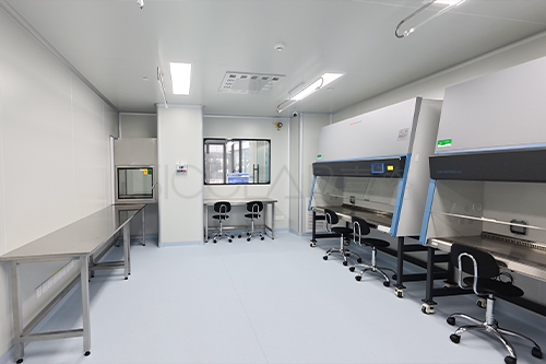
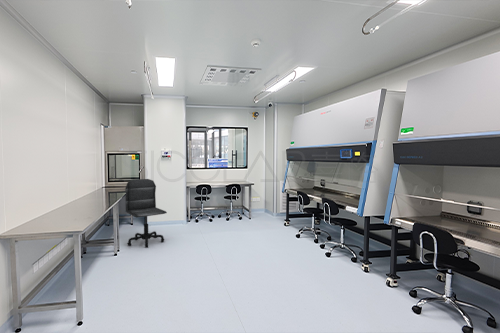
+ office chair (146, 211)
